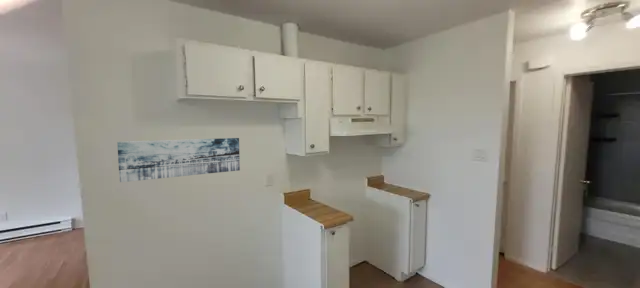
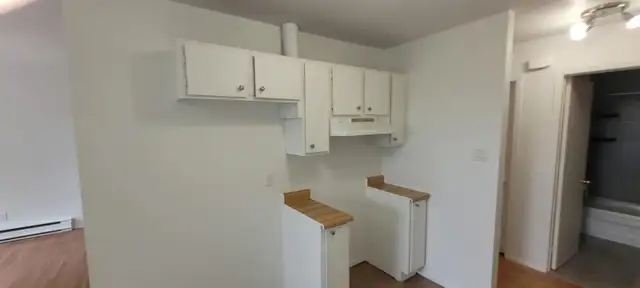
- wall art (185, 157)
